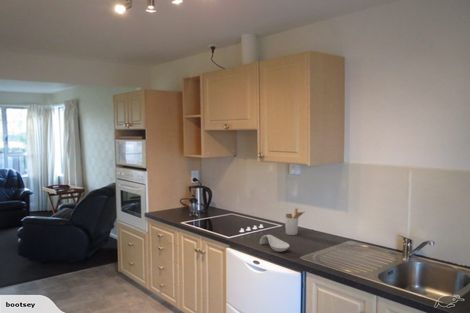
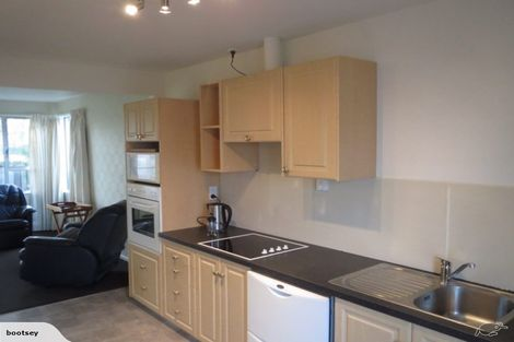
- spoon rest (273, 242)
- utensil holder (294, 221)
